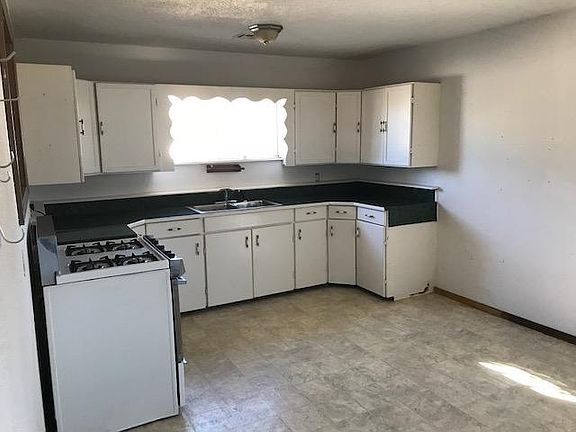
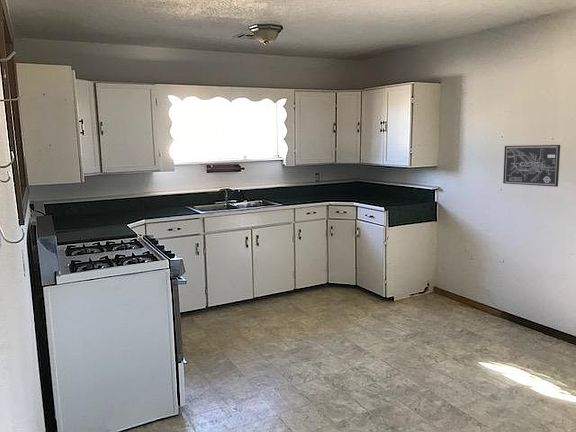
+ wall art (530, 165)
